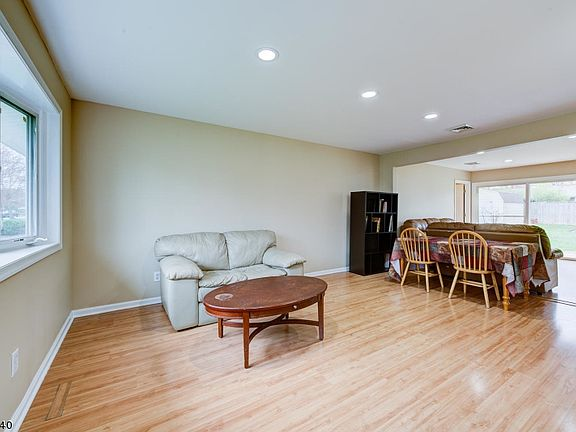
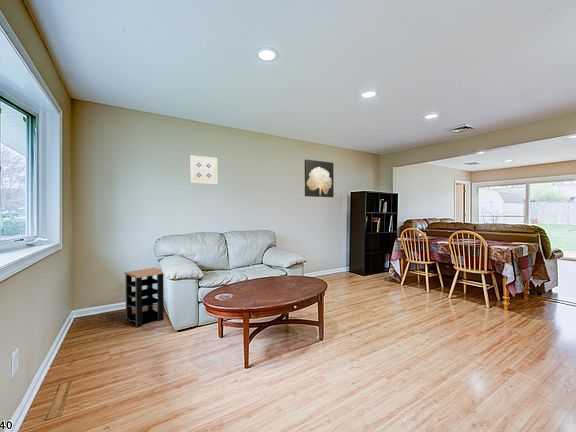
+ wall art (319, 179)
+ wall art (203, 170)
+ side table (145, 295)
